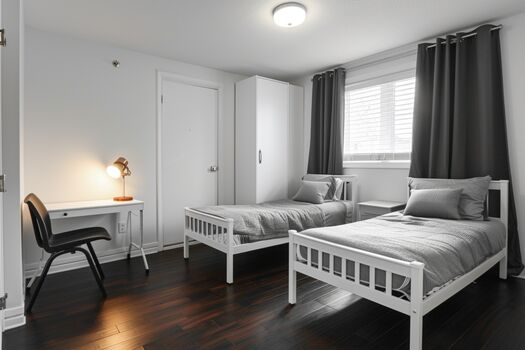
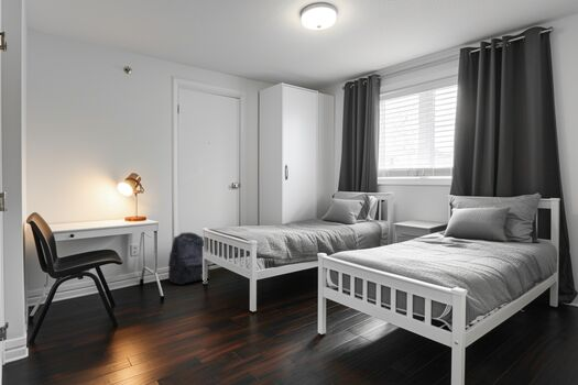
+ backpack (188, 256)
